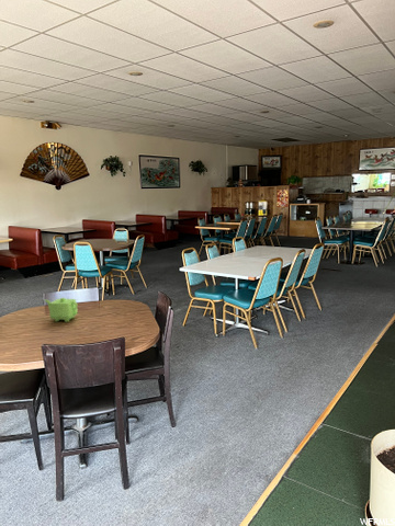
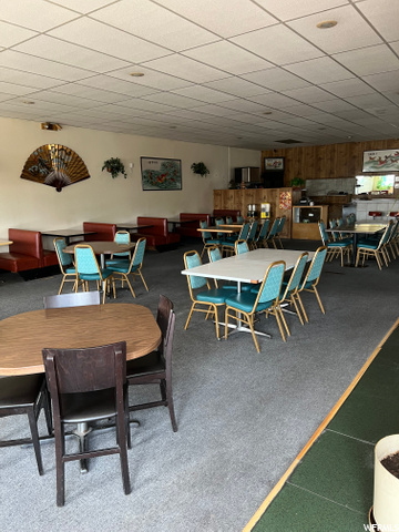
- teapot (60, 308)
